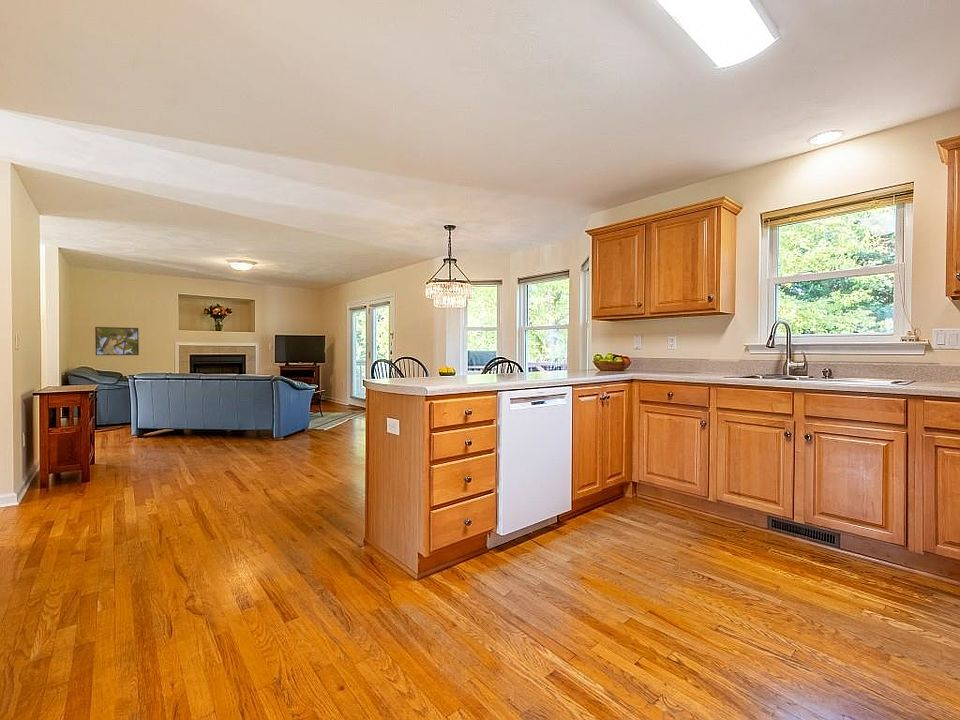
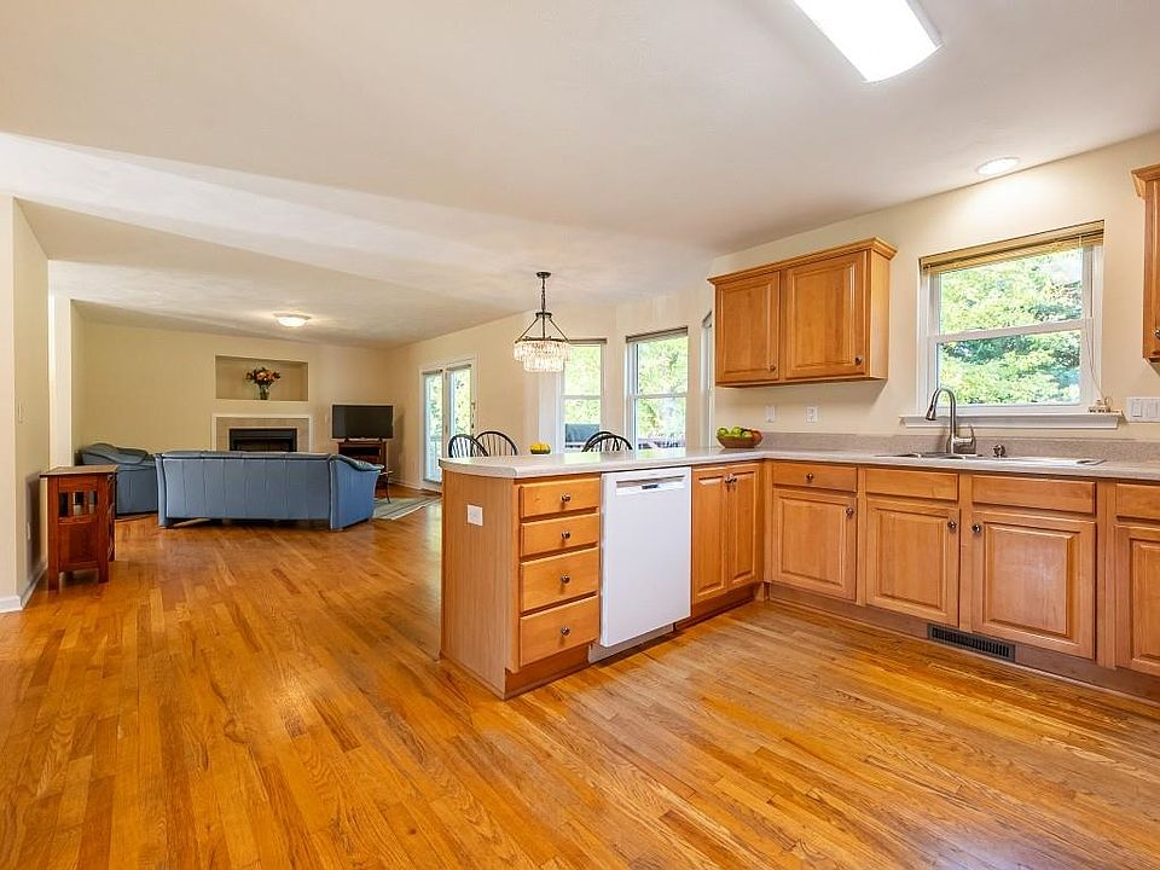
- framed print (117, 341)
